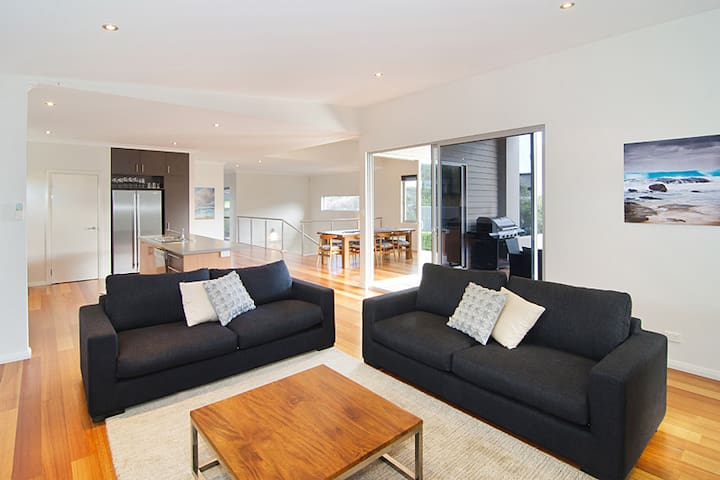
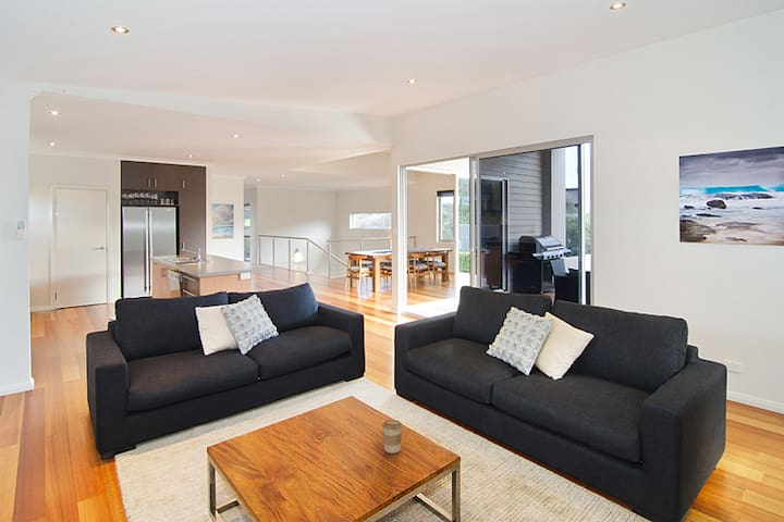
+ coffee cup (392, 435)
